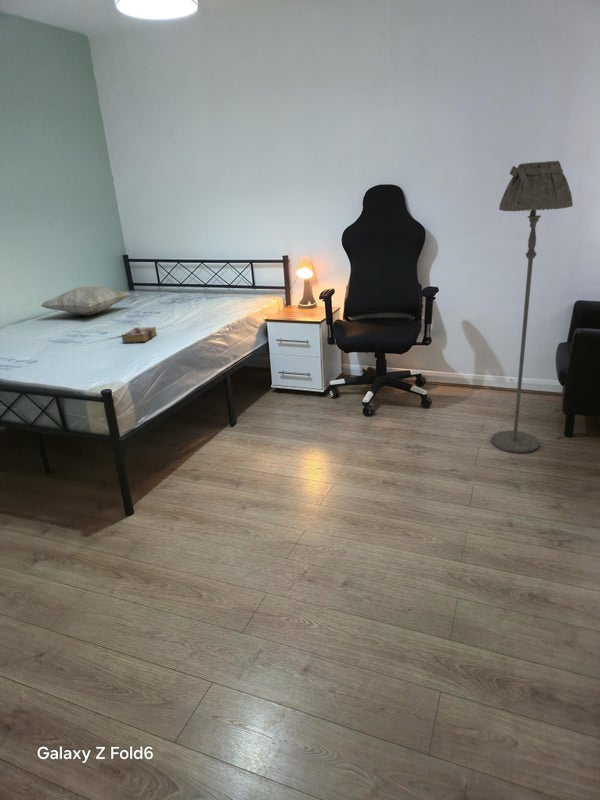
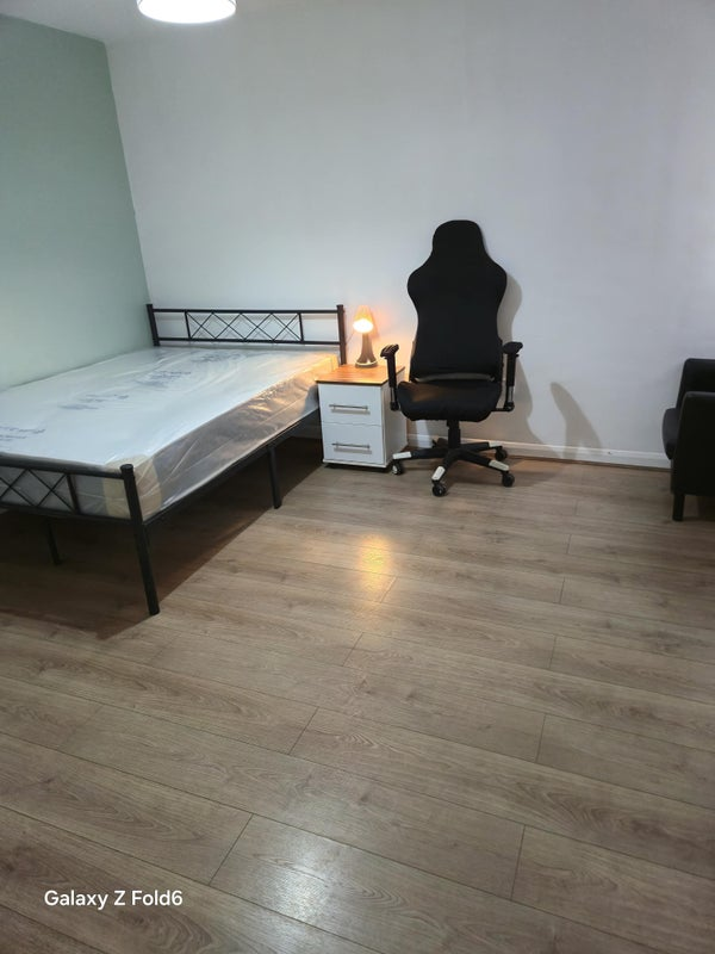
- floor lamp (525, 315)
- book (140, 334)
- decorative pillow (87, 299)
